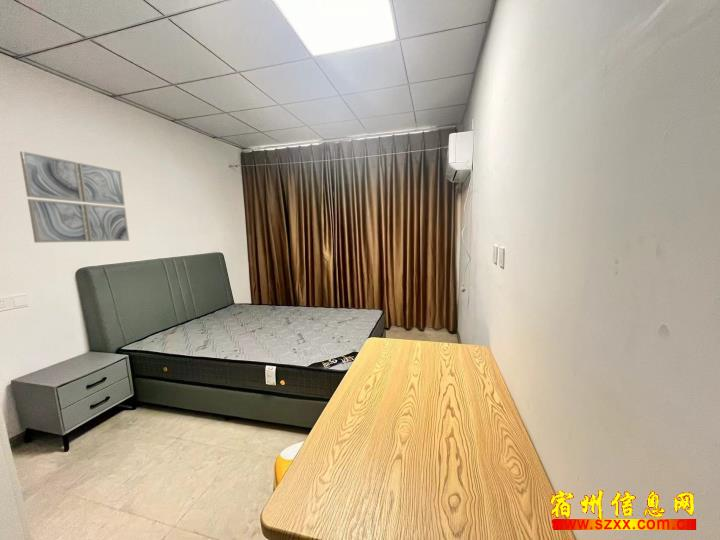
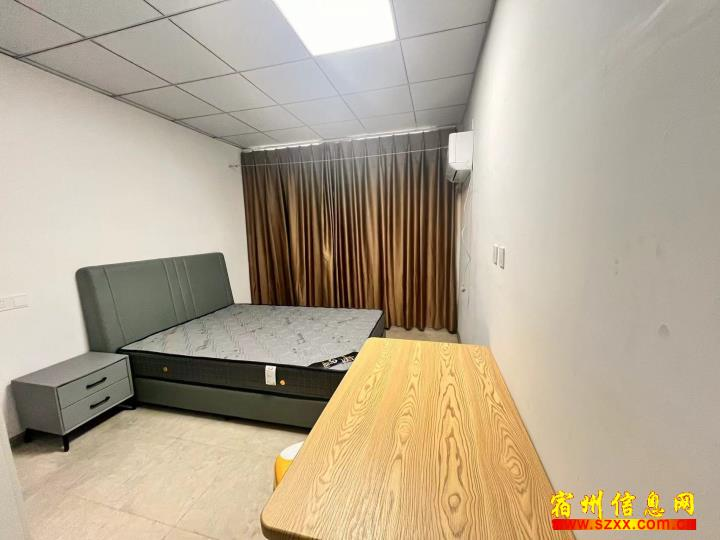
- wall art (82, 201)
